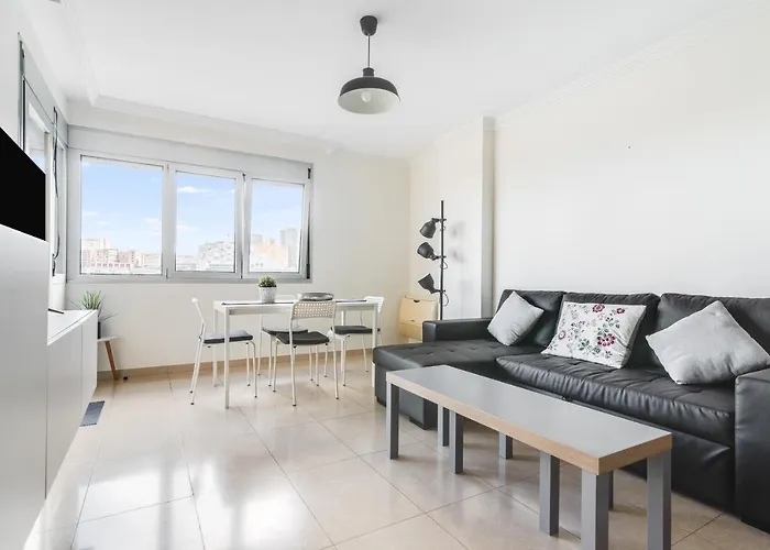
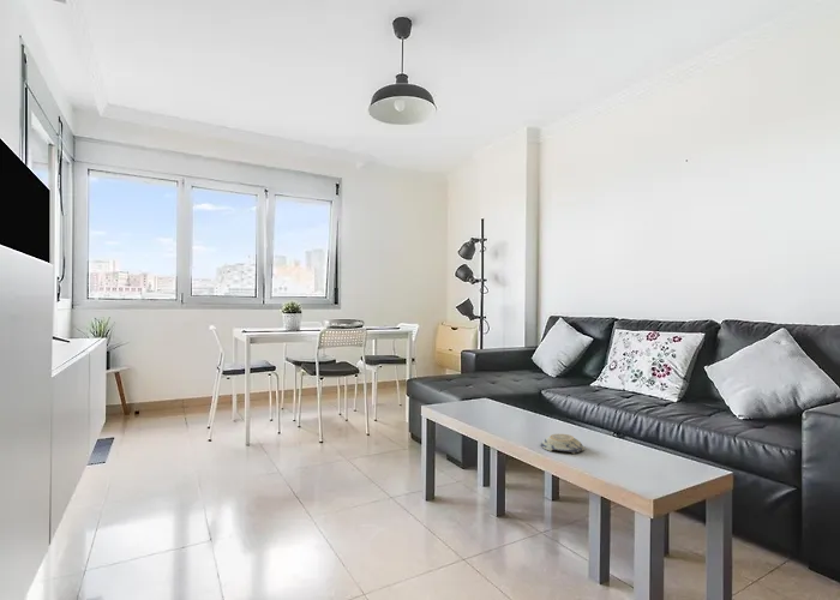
+ decorative bowl (562, 442)
